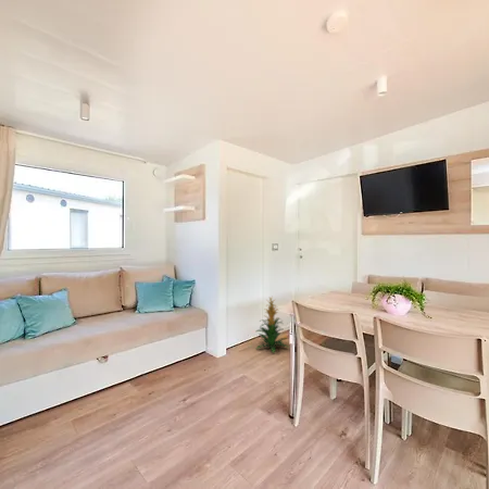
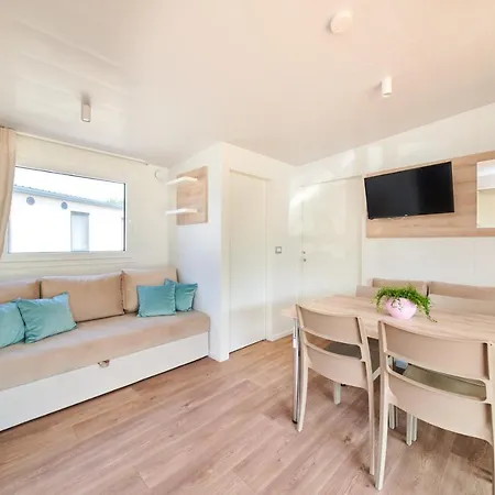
- indoor plant (271, 322)
